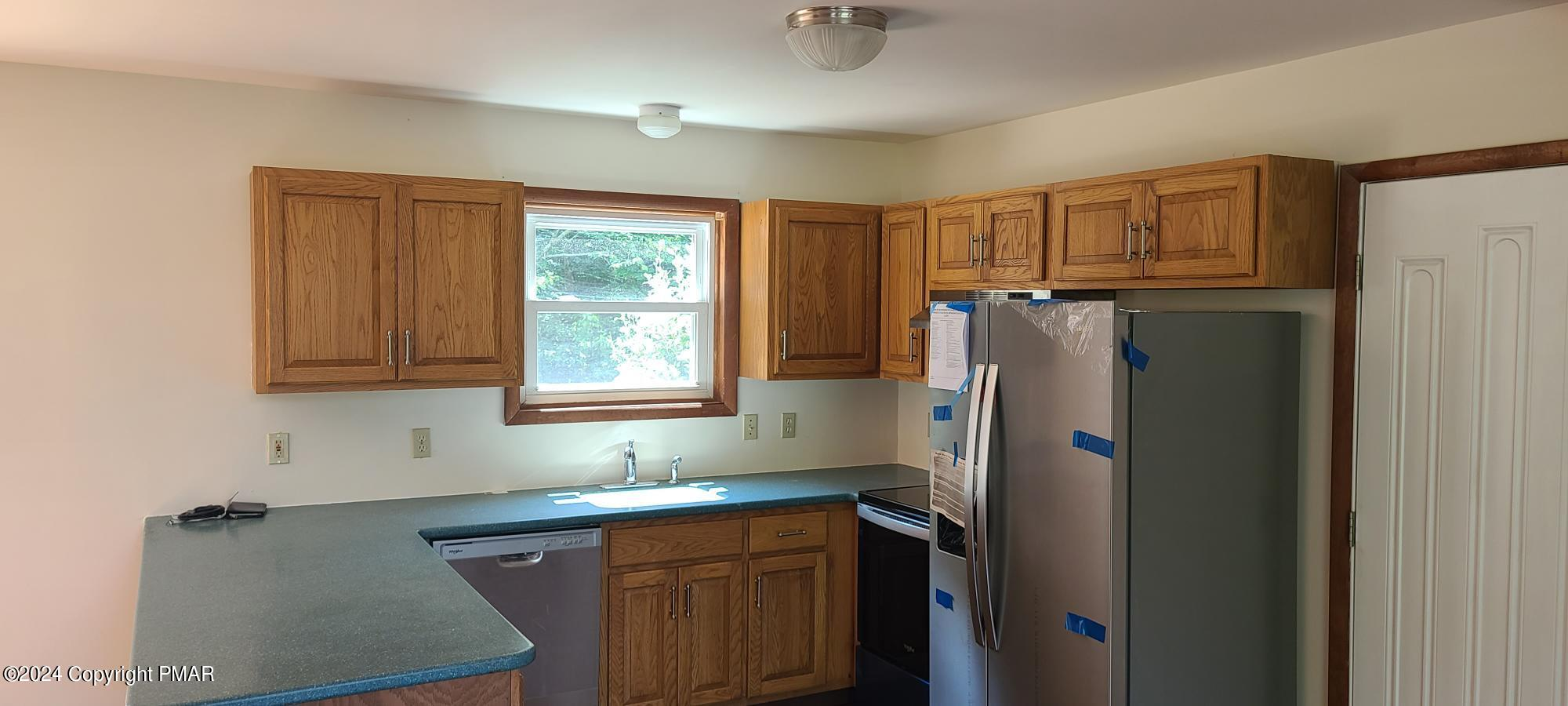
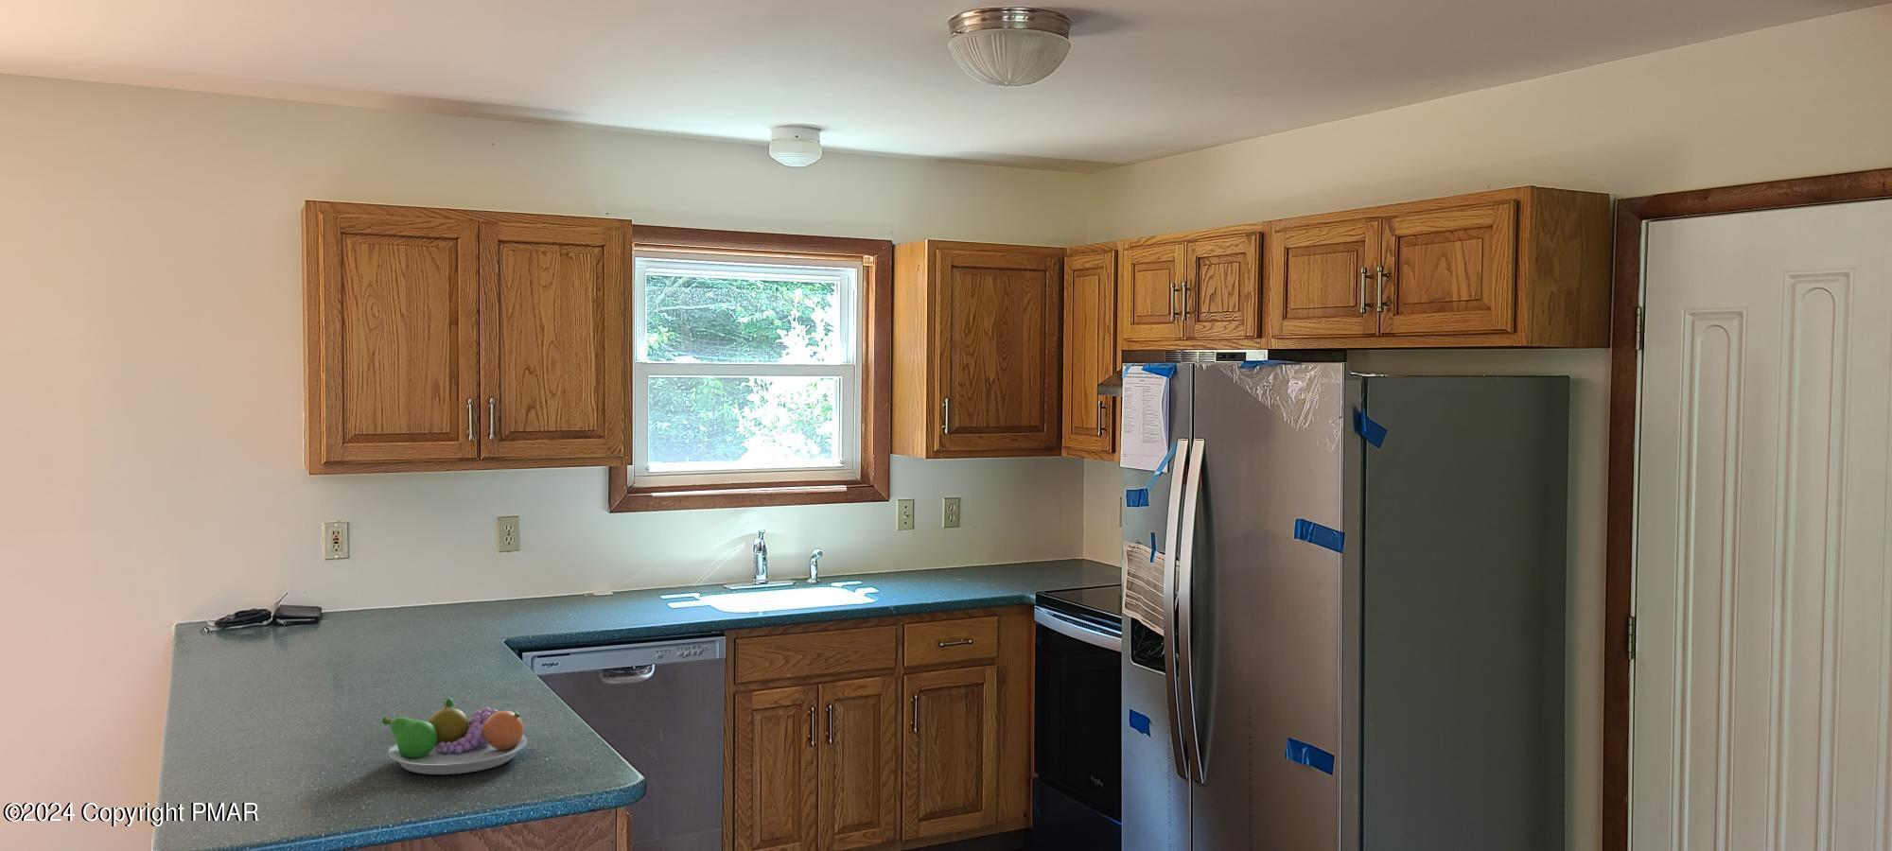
+ fruit bowl (454, 733)
